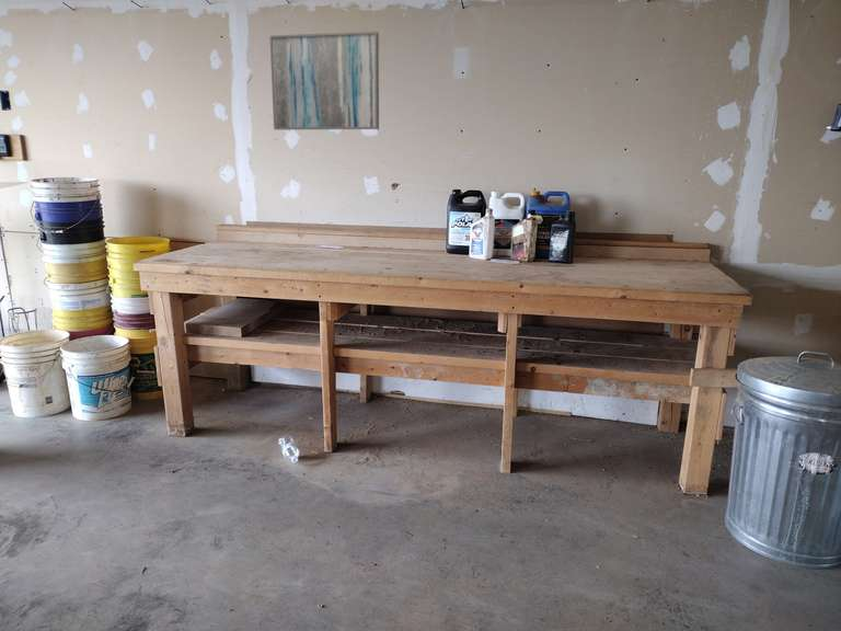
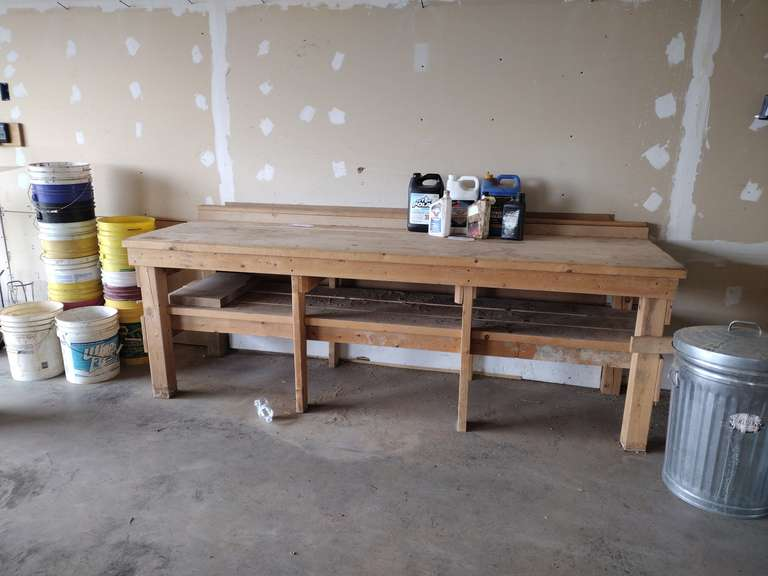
- wall art (324, 82)
